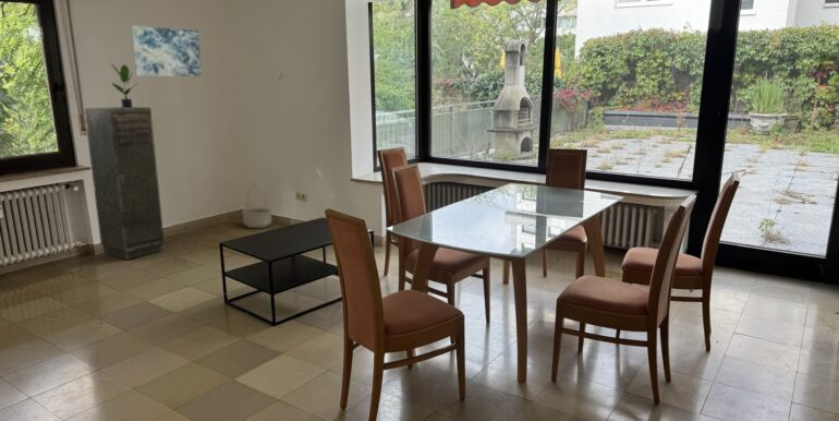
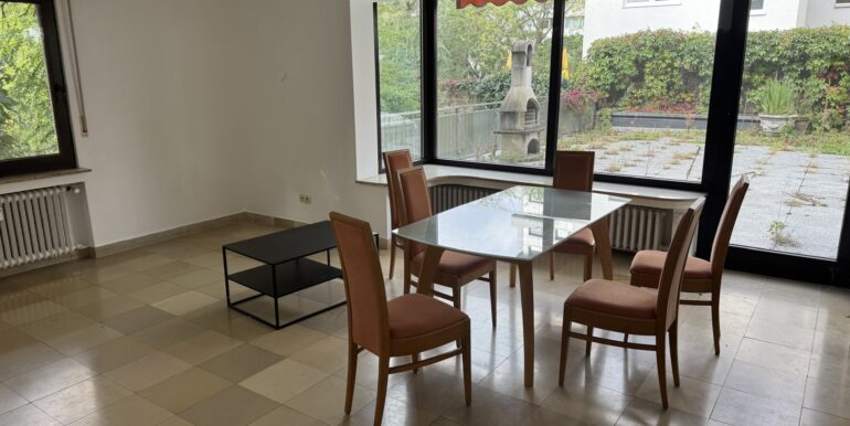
- basket (256, 208)
- storage cabinet (125, 181)
- wall art (168, 52)
- potted plant (124, 85)
